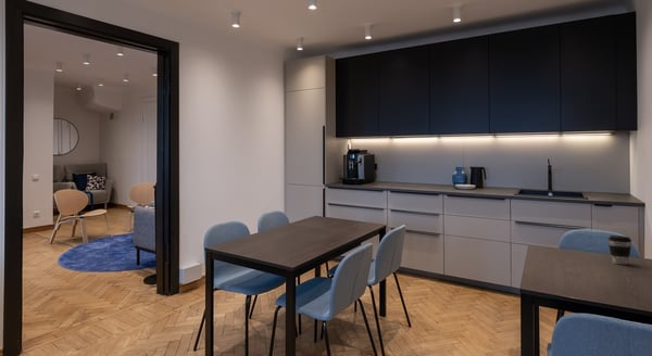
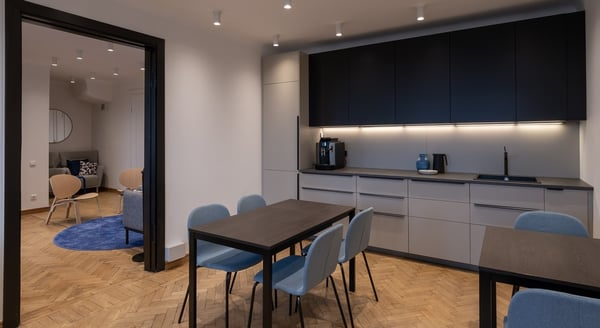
- coffee cup (619, 250)
